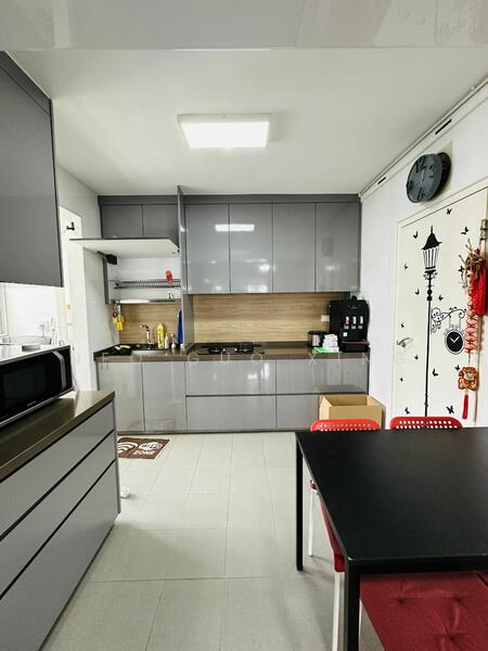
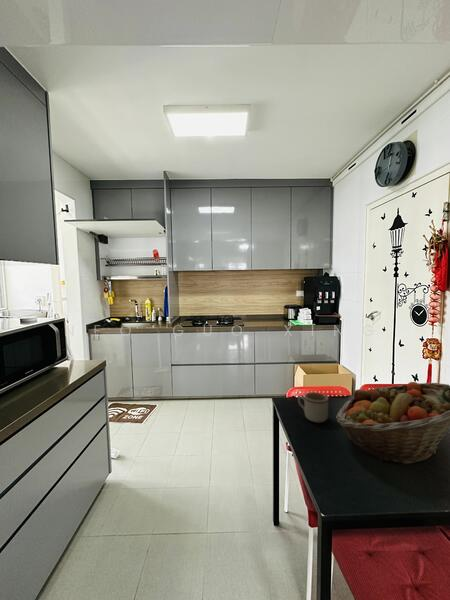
+ mug (312, 406)
+ fruit basket (397, 413)
